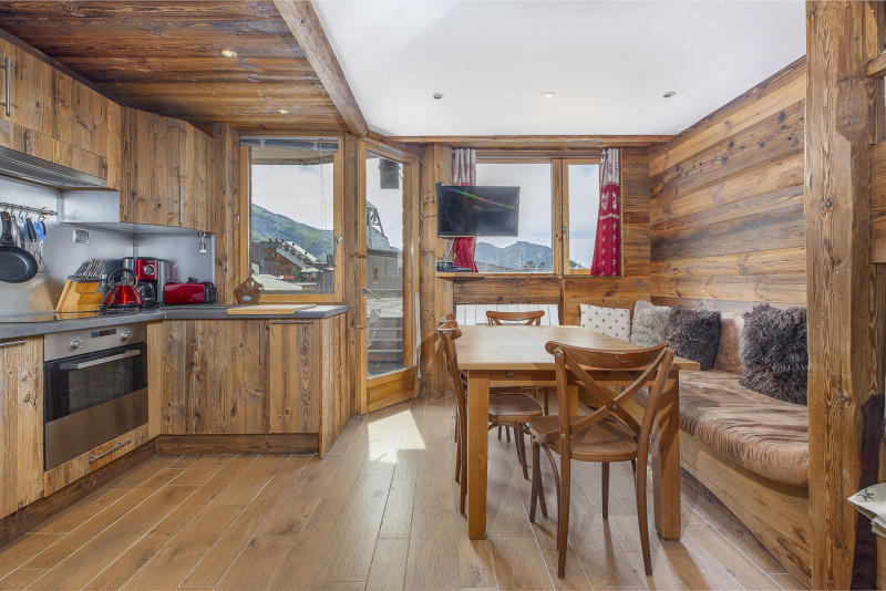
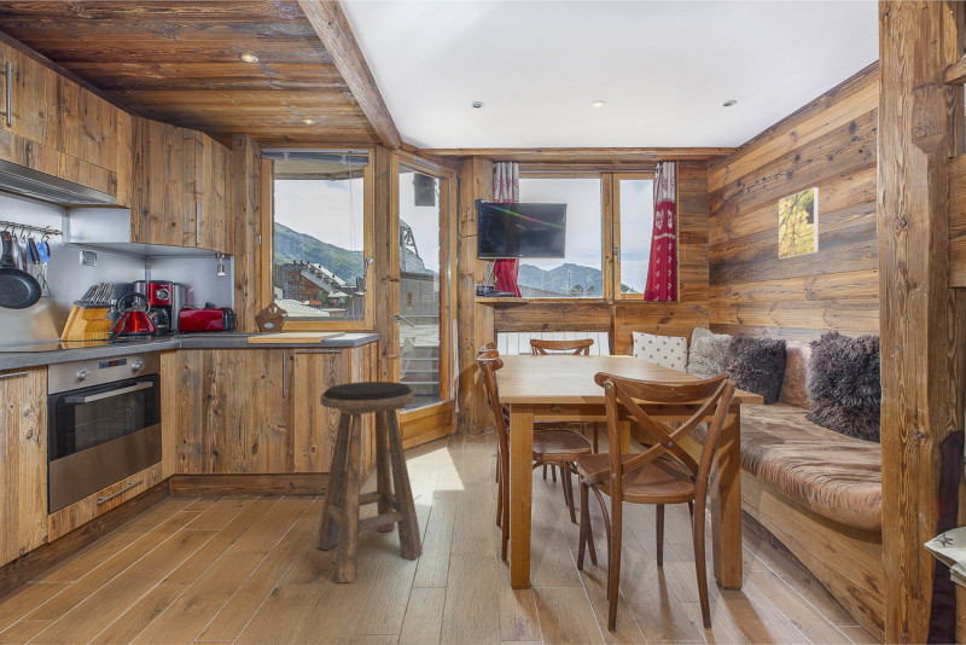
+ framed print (797, 225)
+ stool (377, 469)
